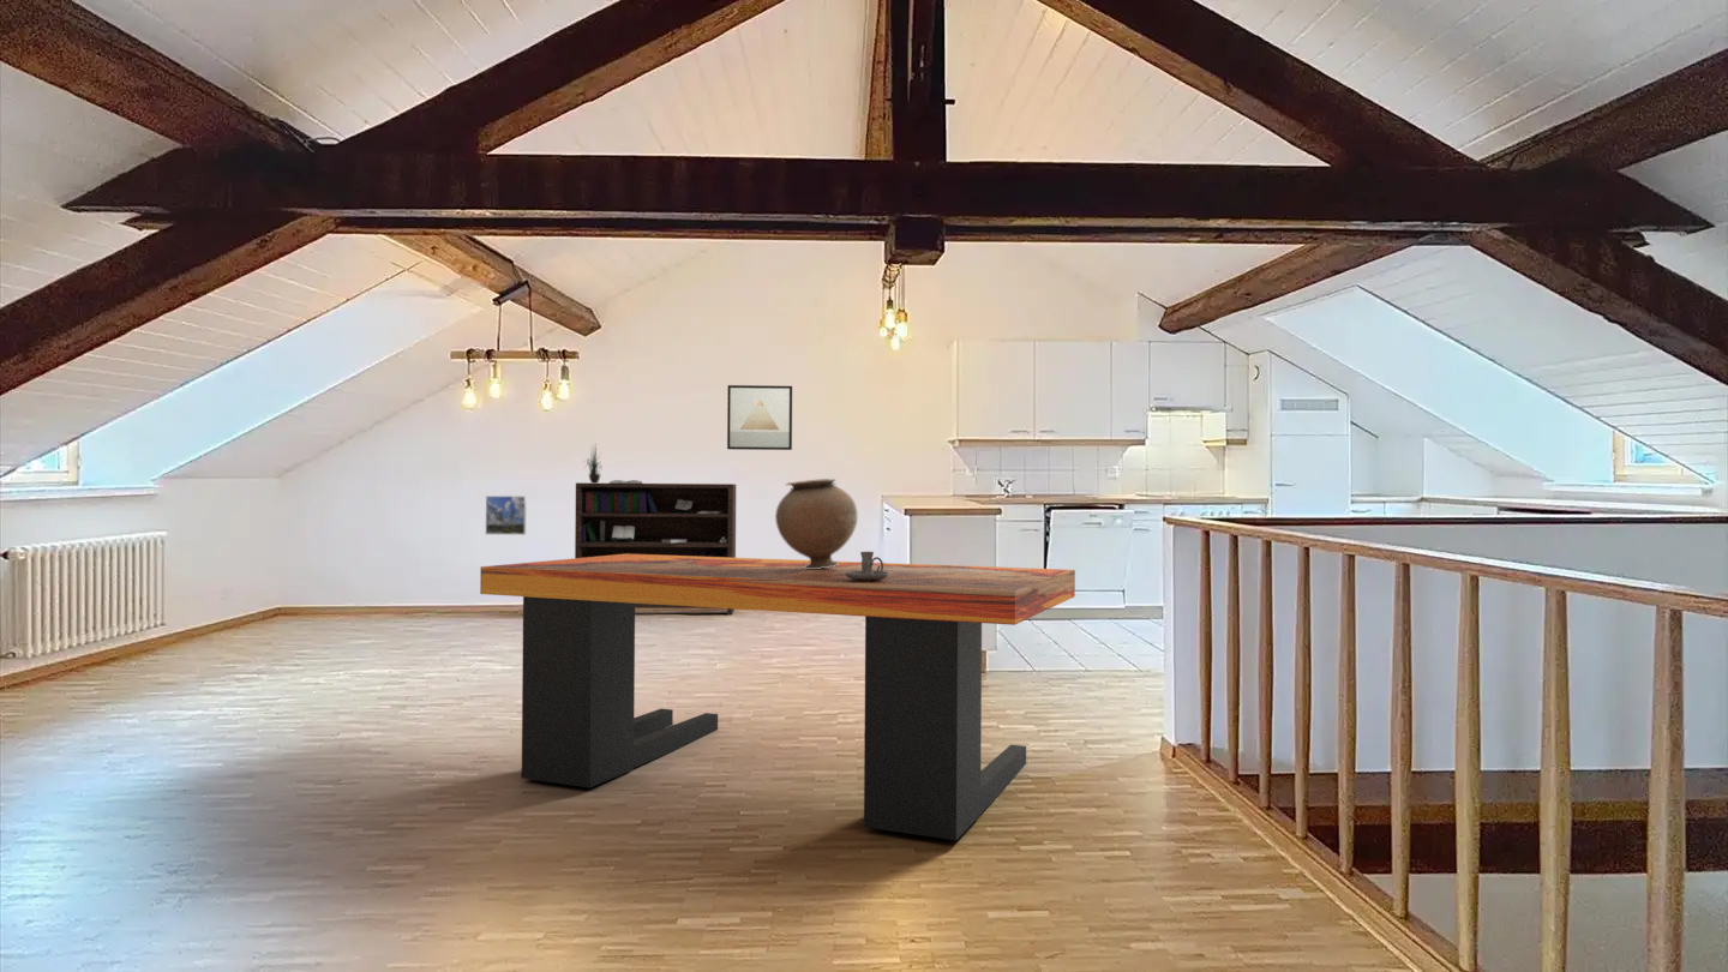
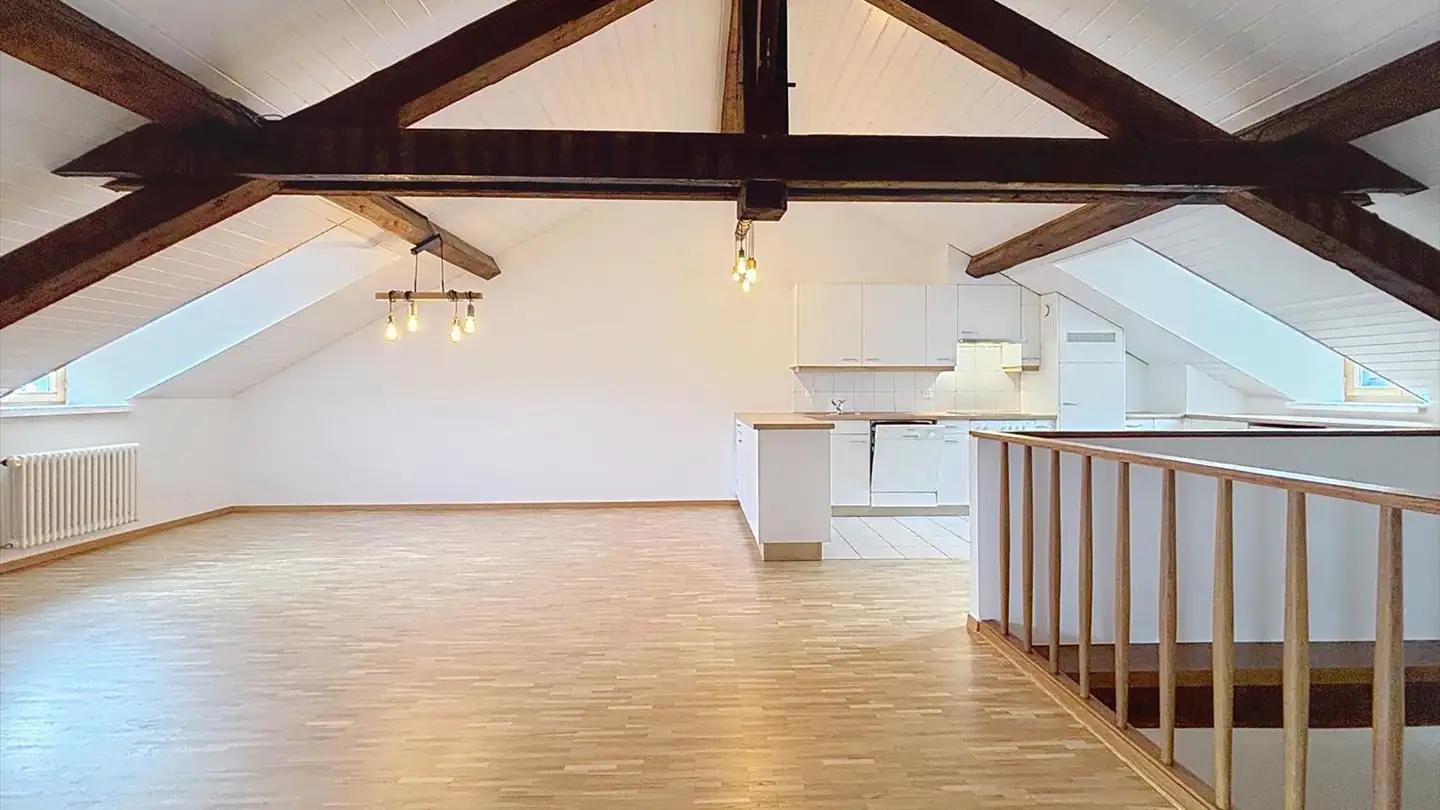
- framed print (505, 515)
- vase (816, 522)
- potted plant (593, 457)
- candle holder (869, 565)
- wall art (760, 418)
- bookshelf (656, 546)
- dining table (781, 611)
